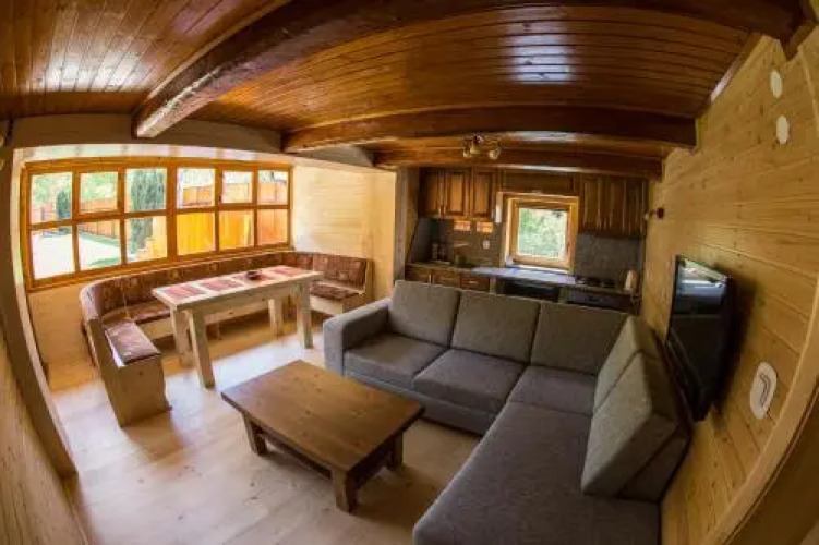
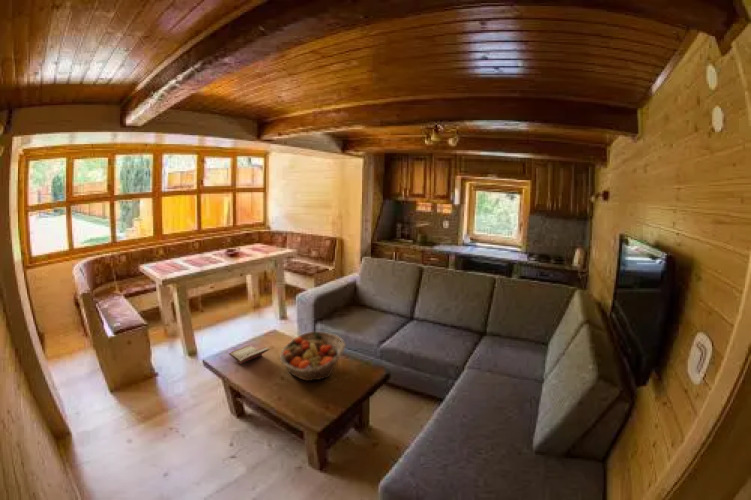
+ fruit basket (312, 354)
+ book (249, 353)
